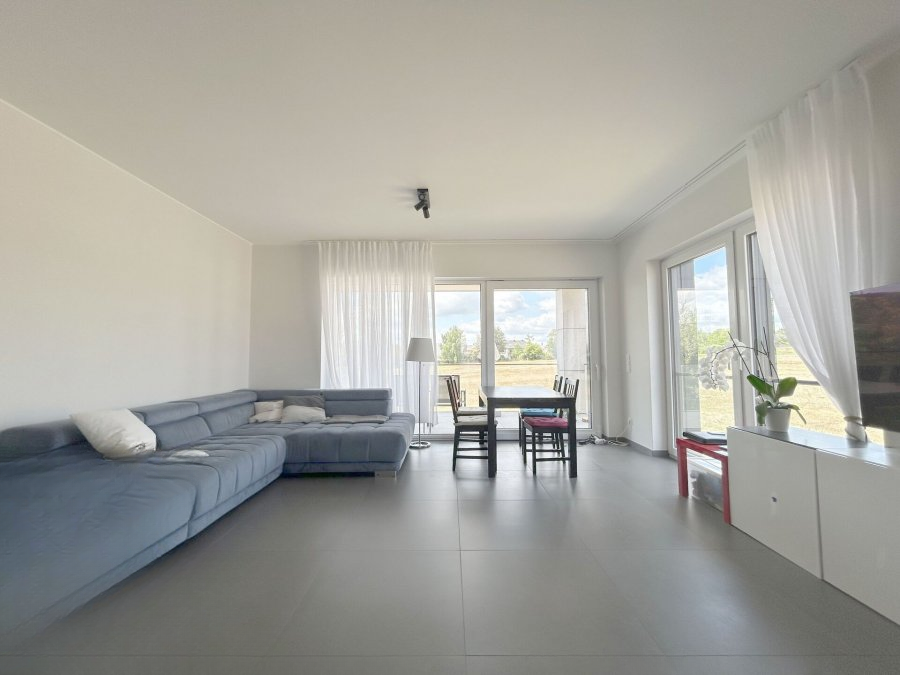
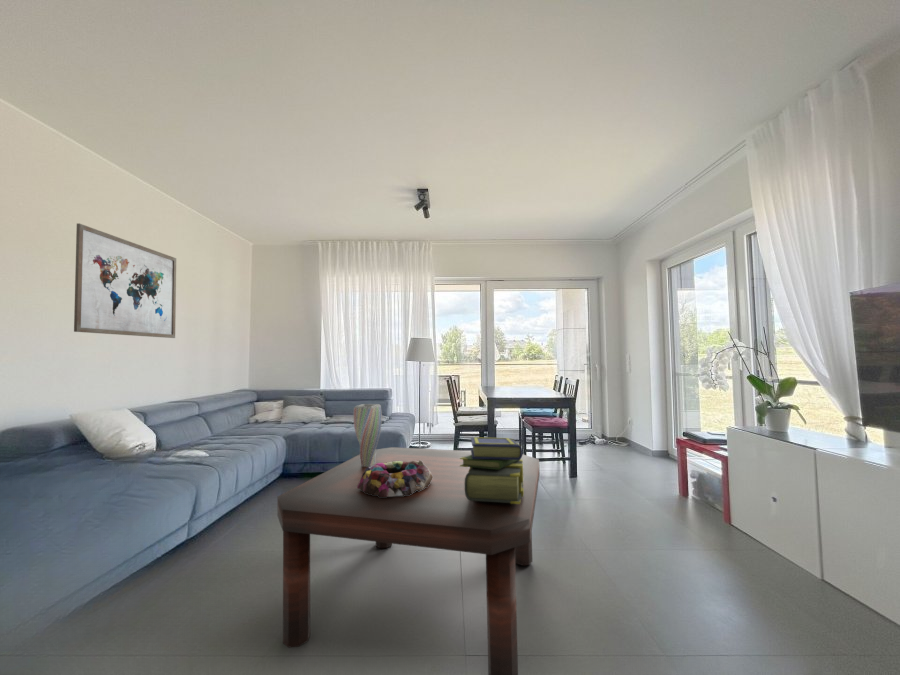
+ wall art (133, 289)
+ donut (395, 473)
+ stack of books (493, 464)
+ vase (367, 434)
+ coffee table (426, 533)
